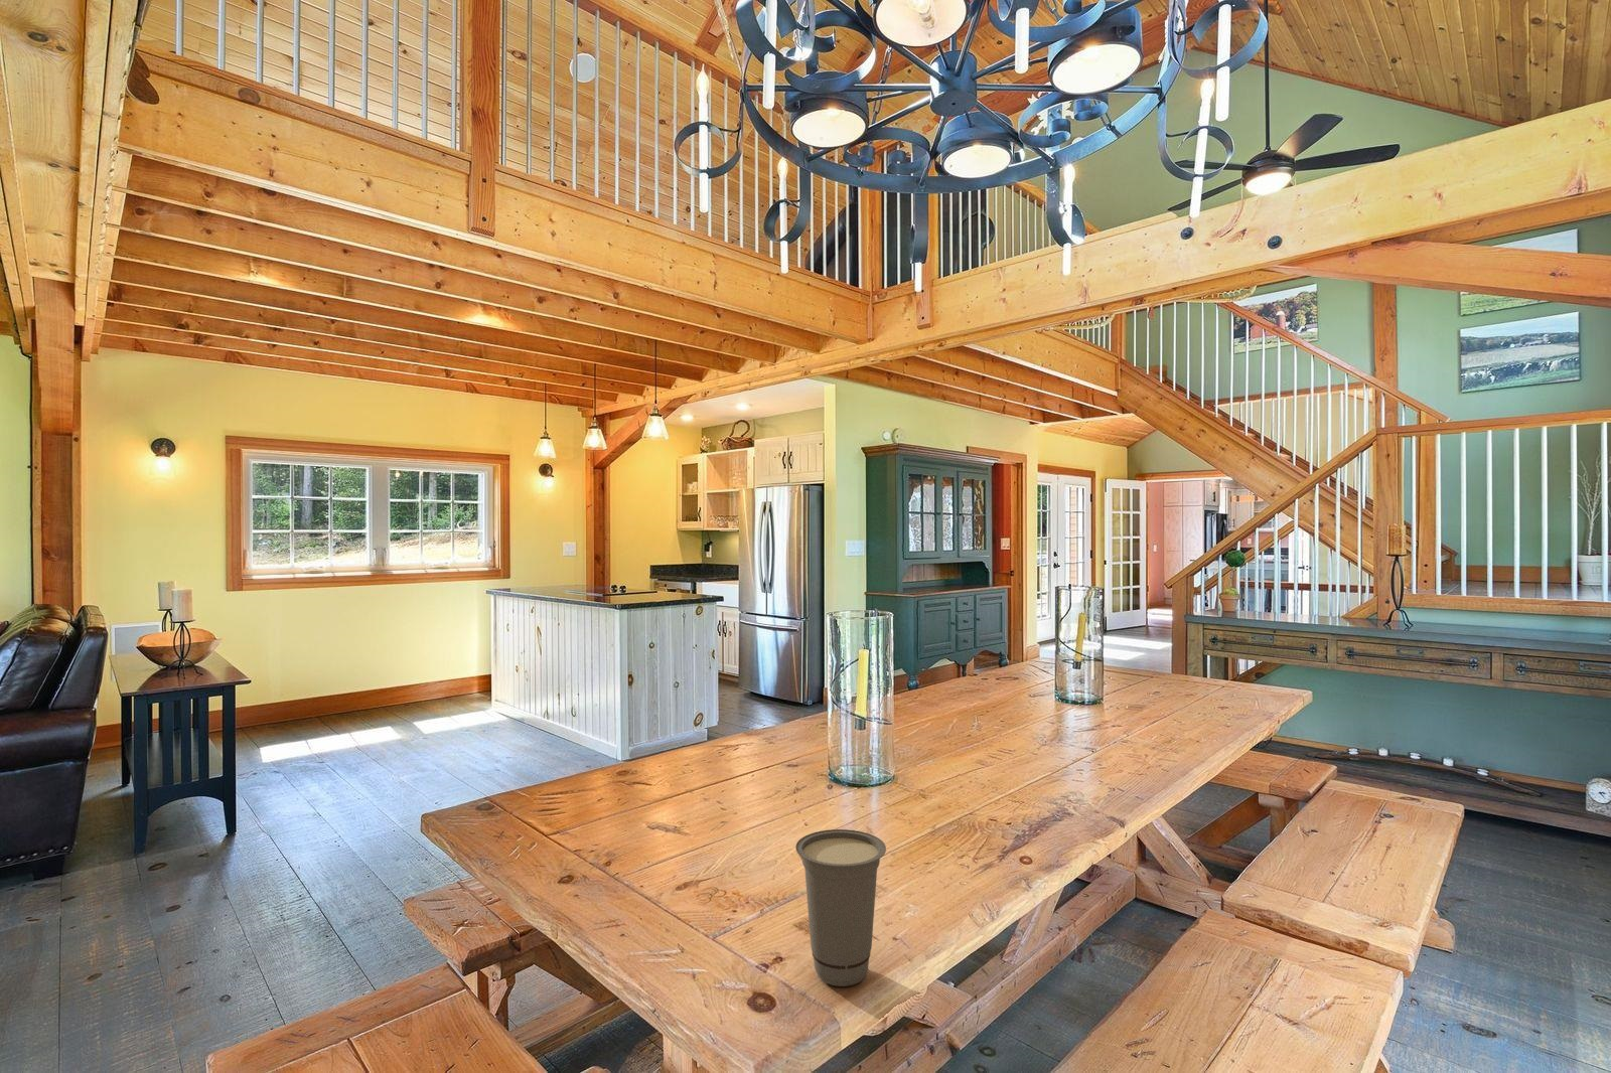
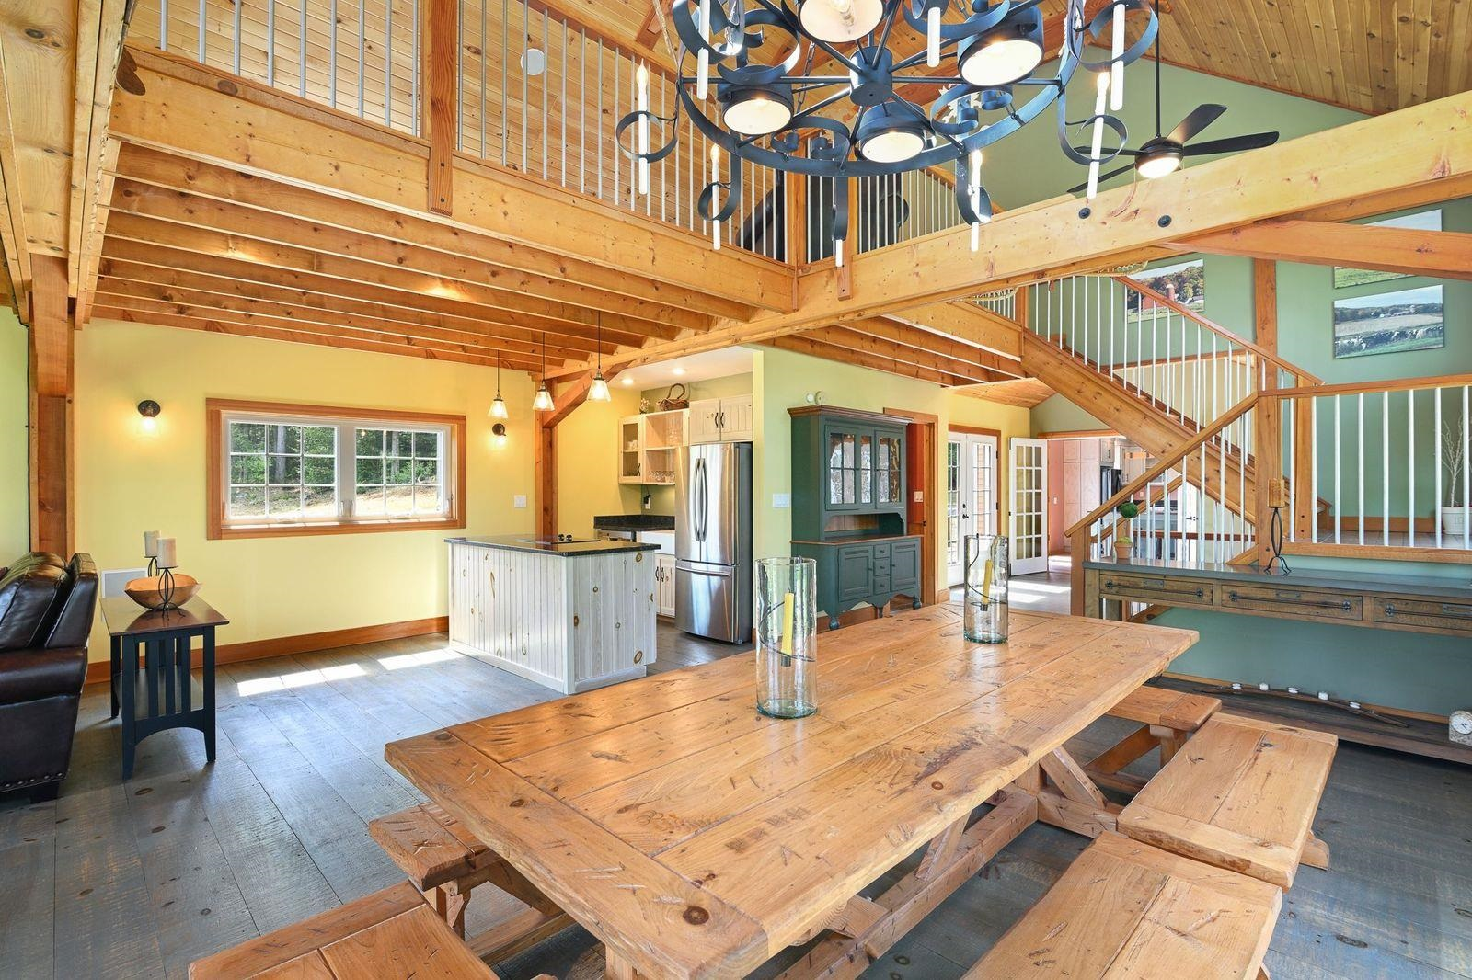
- cup (841, 909)
